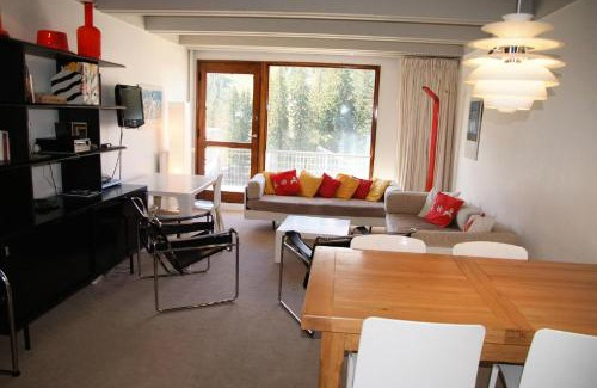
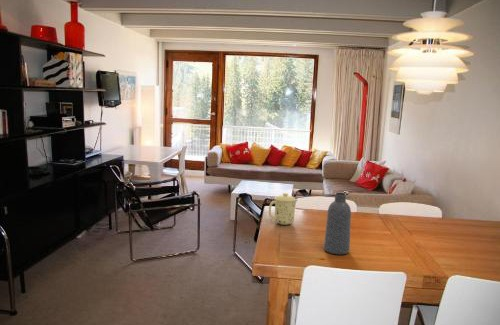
+ vase (338, 222)
+ mug (283, 208)
